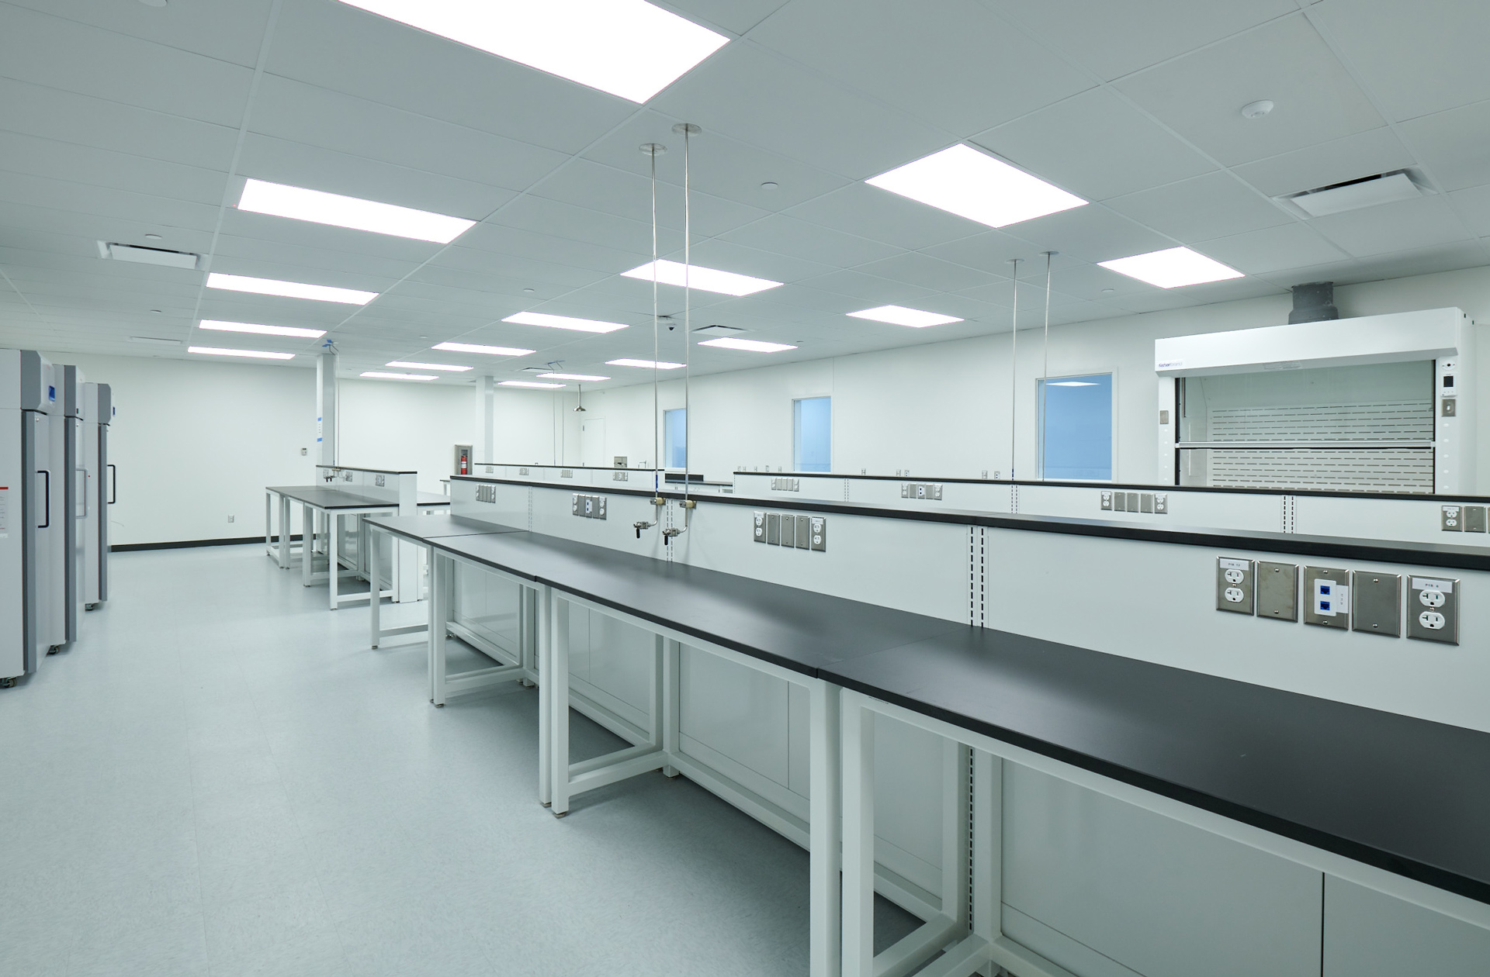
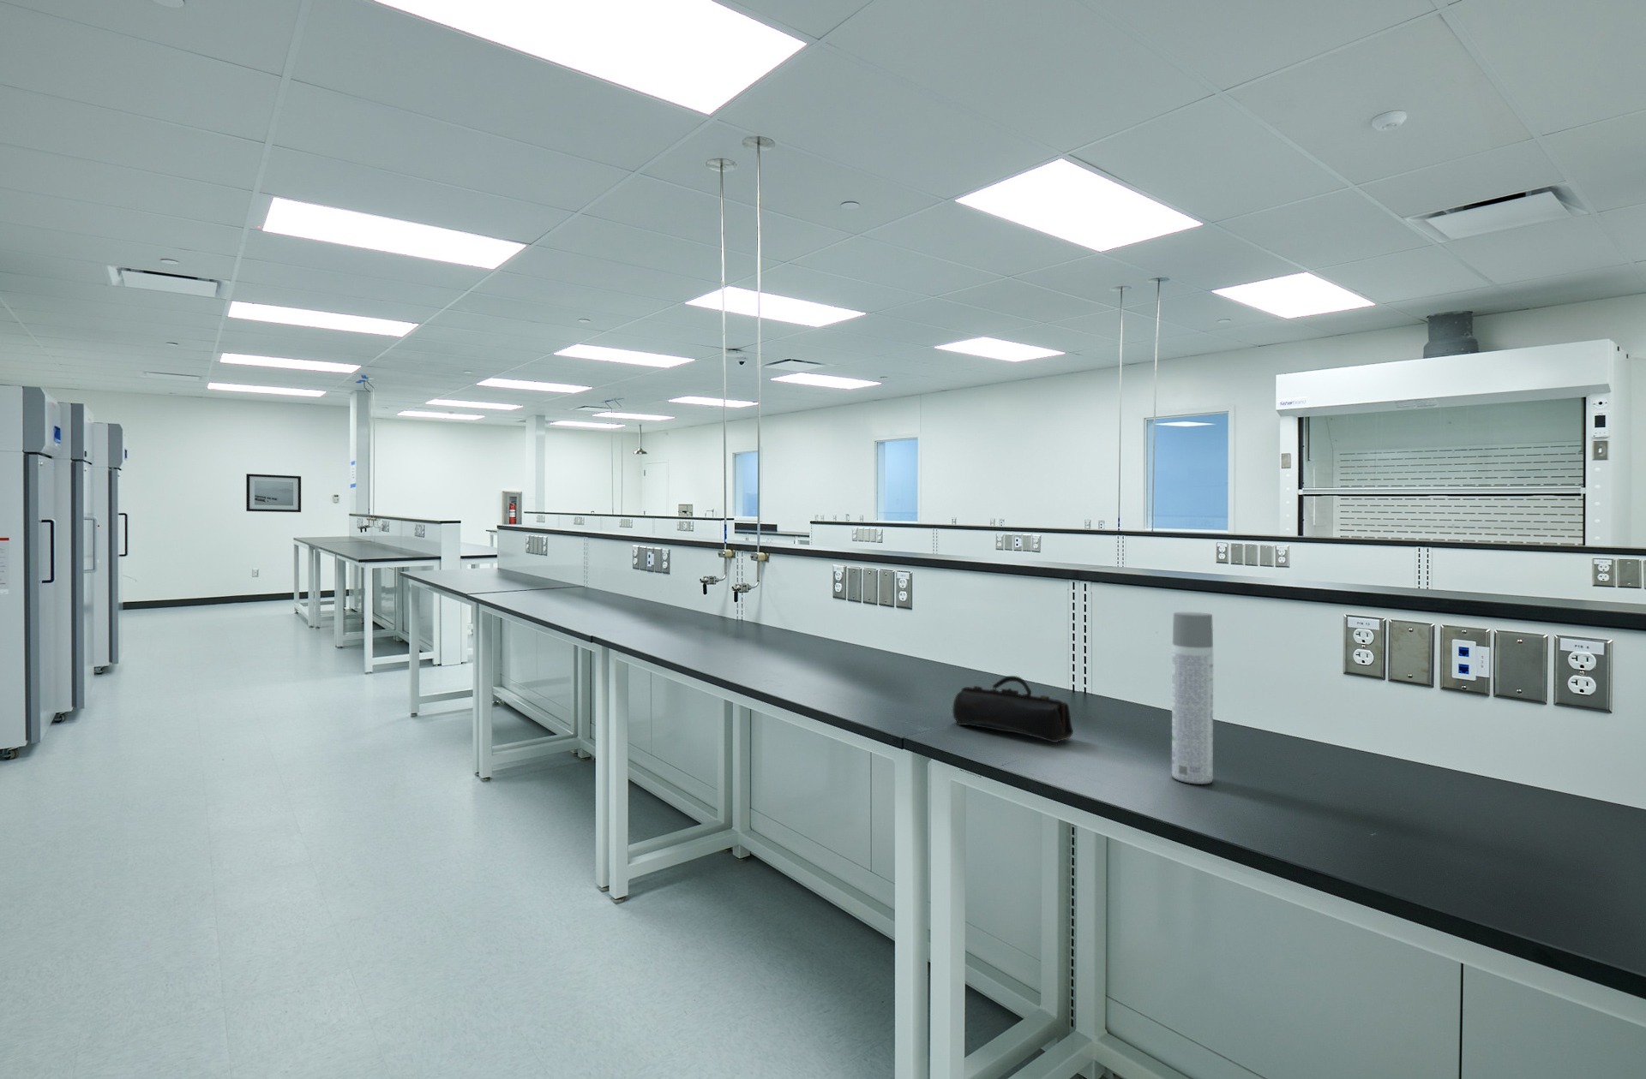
+ wall art (274, 494)
+ spray bottle (1192, 695)
+ pencil case (1010, 703)
